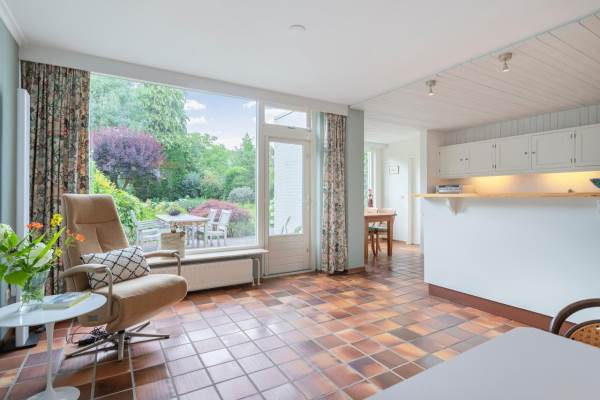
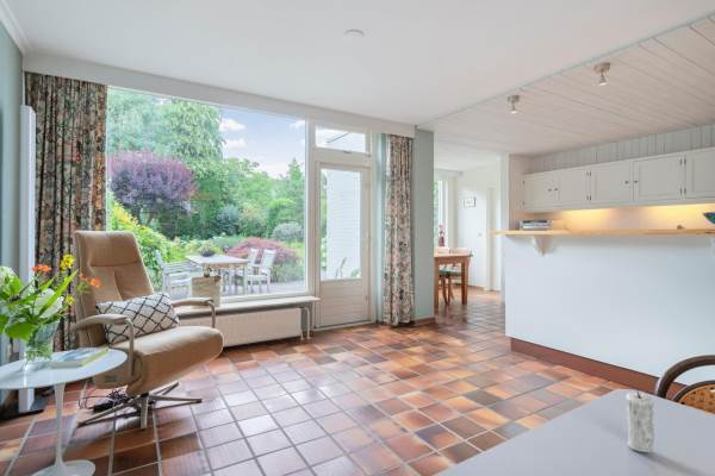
+ candle (640, 416)
